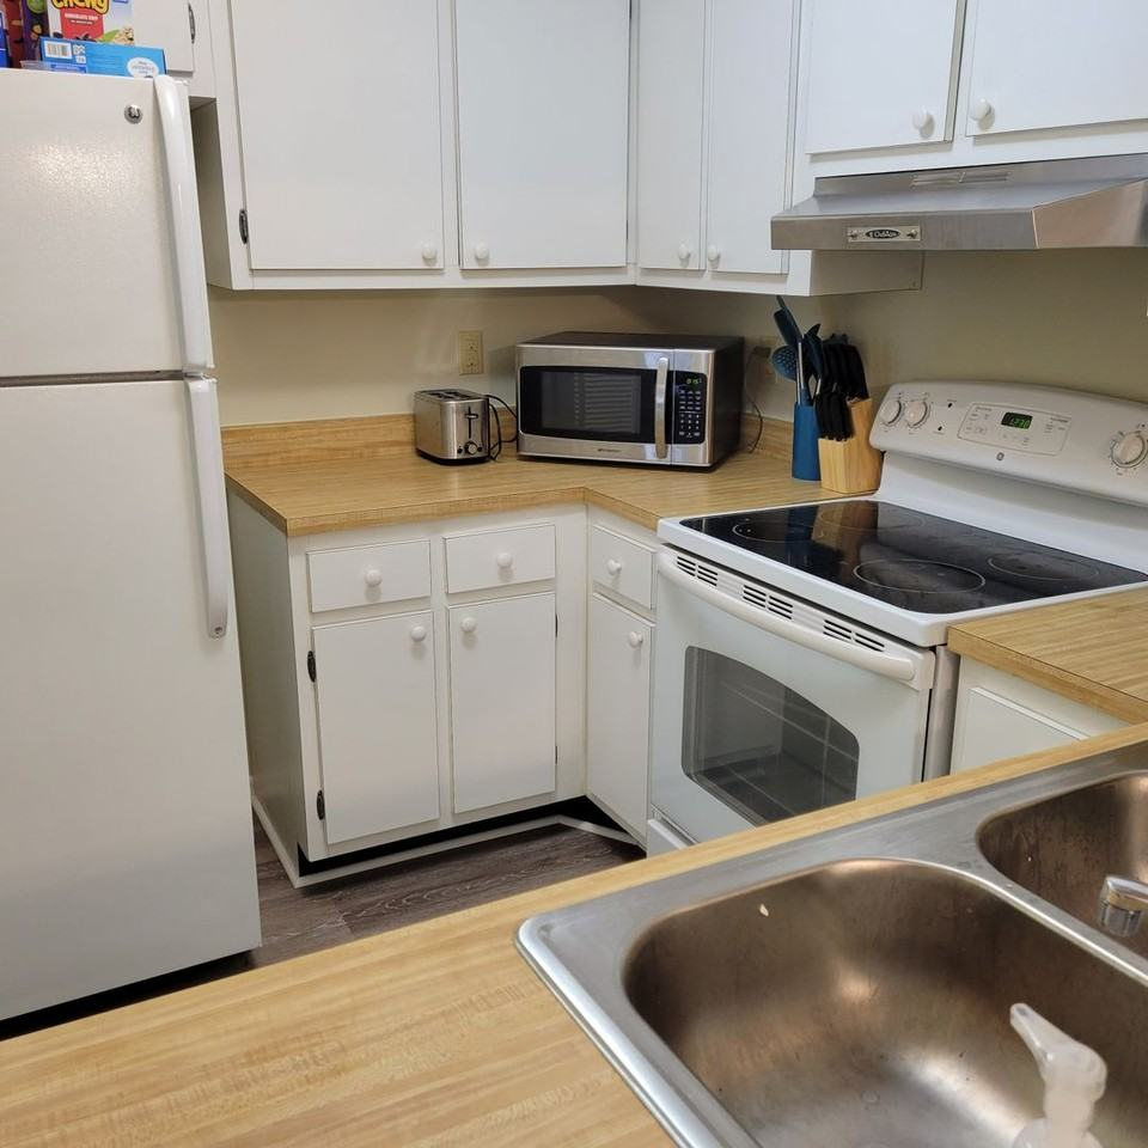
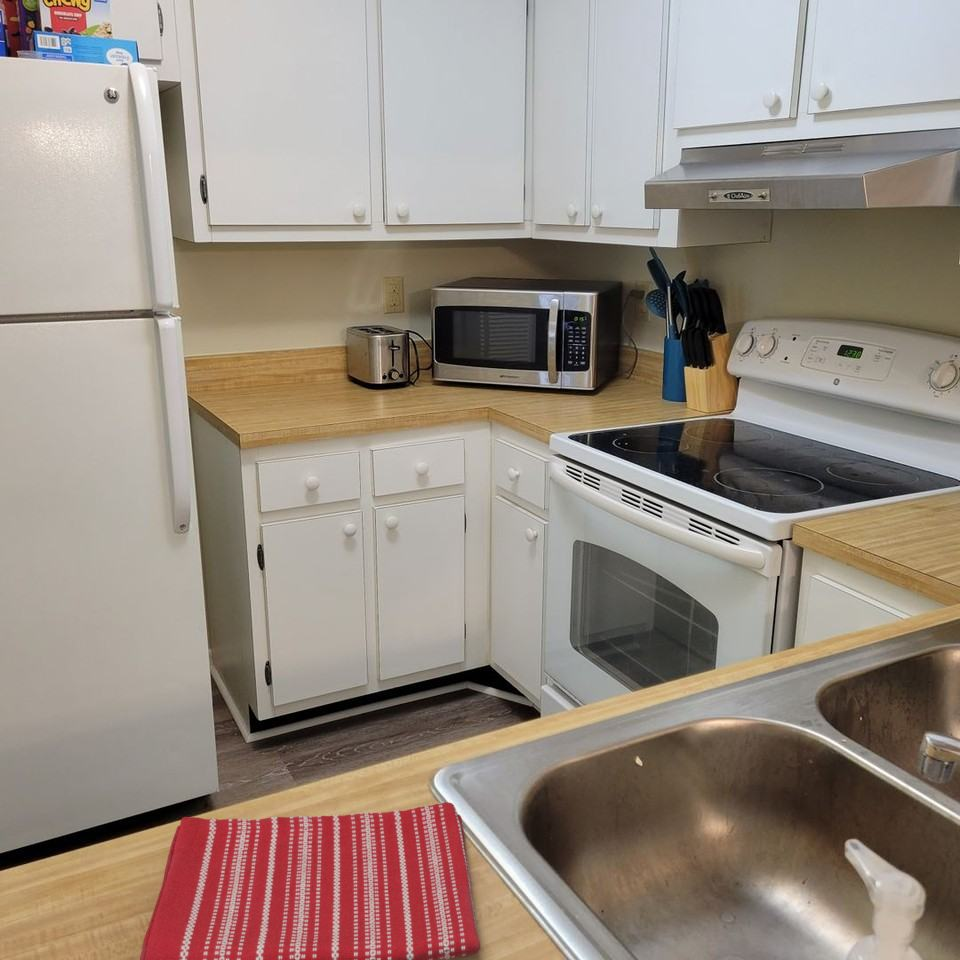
+ dish towel (316, 881)
